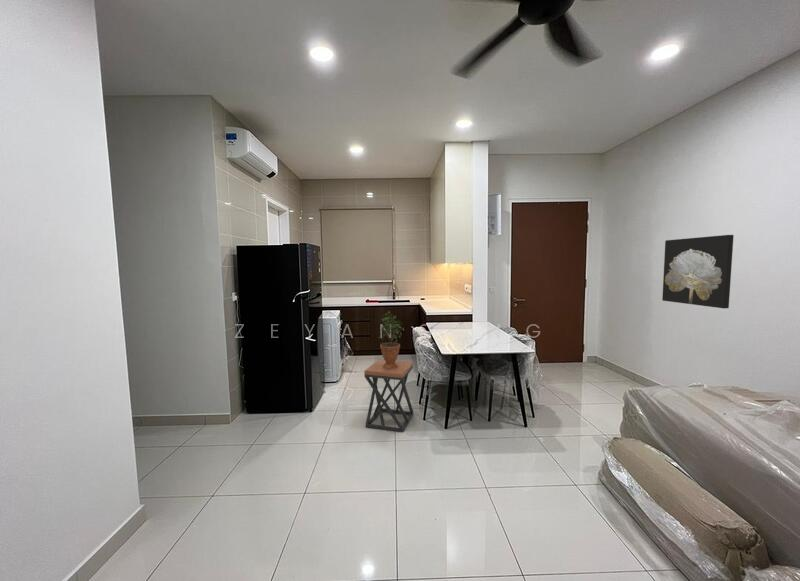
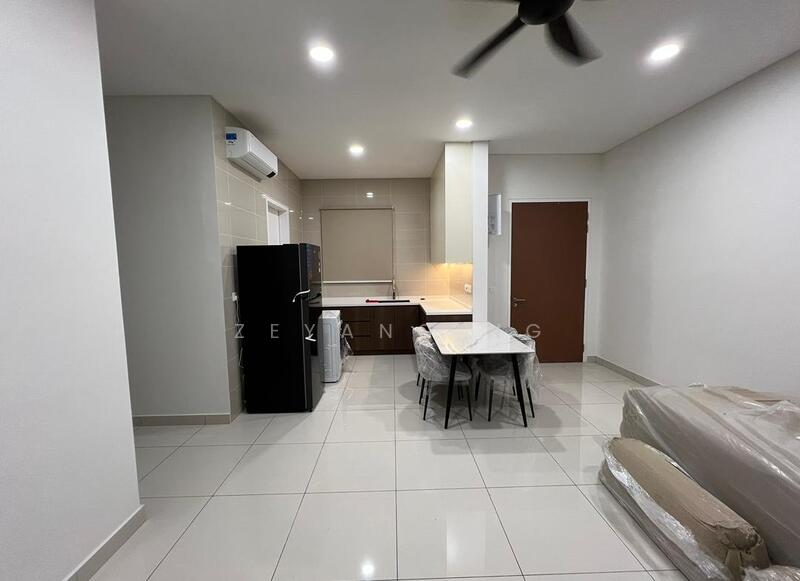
- potted plant (391, 339)
- stool (390, 393)
- wall art (694, 271)
